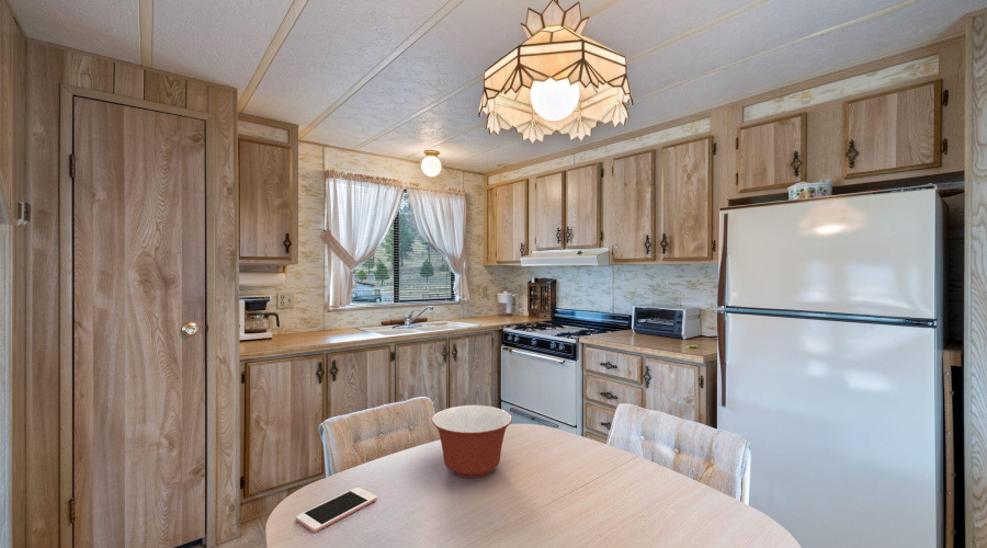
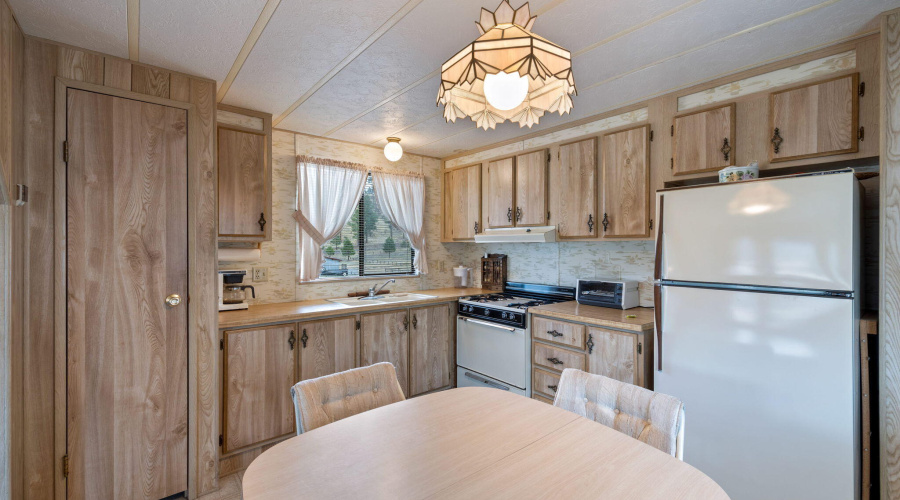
- cell phone (338, 507)
- mixing bowl (472, 443)
